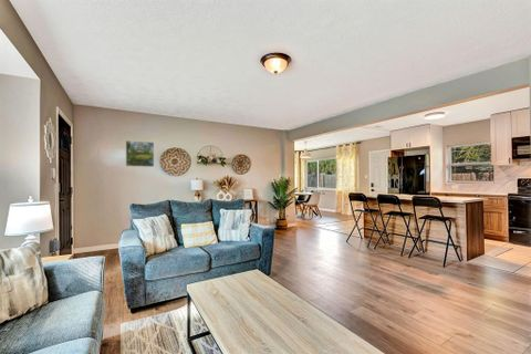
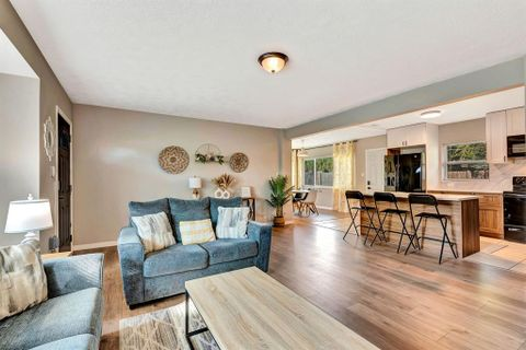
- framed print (139, 154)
